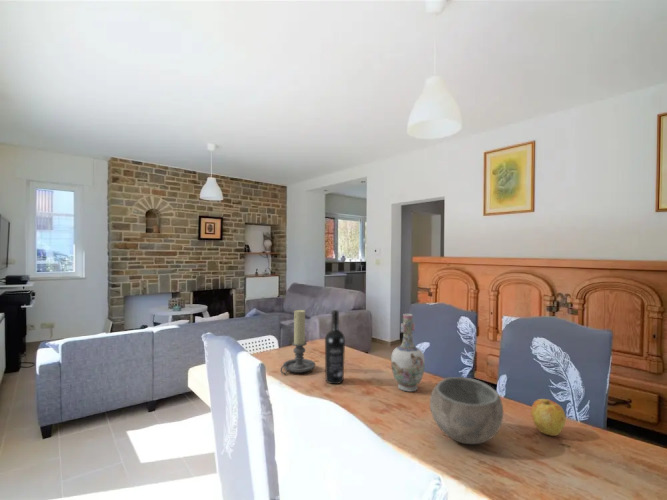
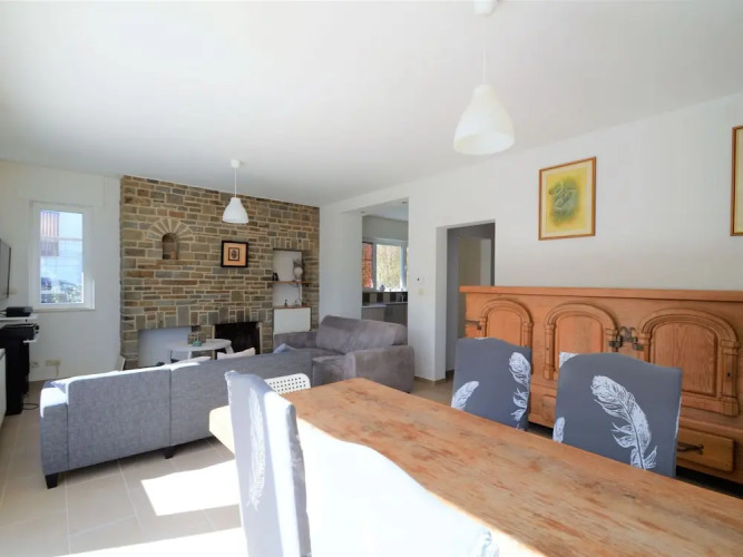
- wine bottle (334, 345)
- candle holder (296, 340)
- vase (407, 351)
- apple (547, 416)
- bowl (464, 412)
